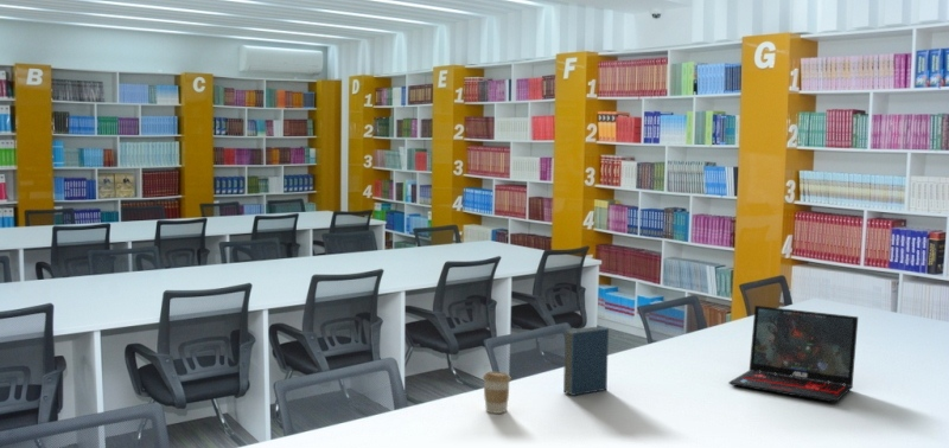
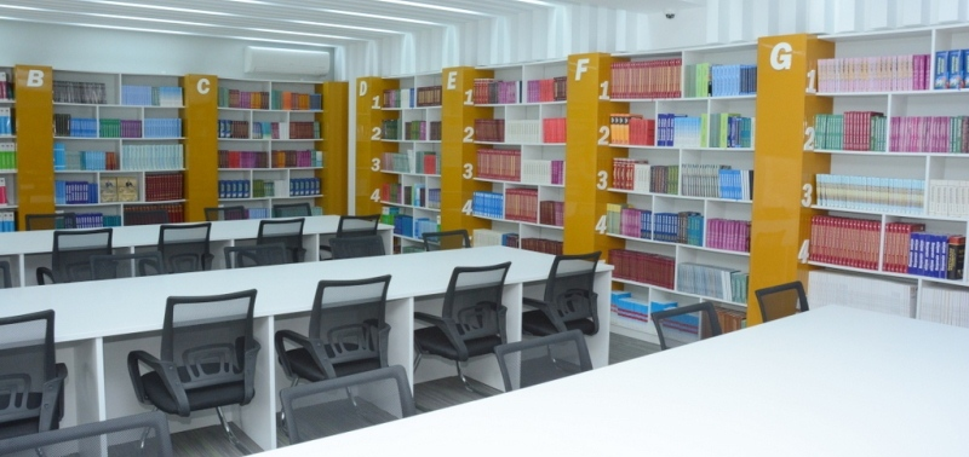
- coffee cup (496, 391)
- book (586, 360)
- laptop (792, 351)
